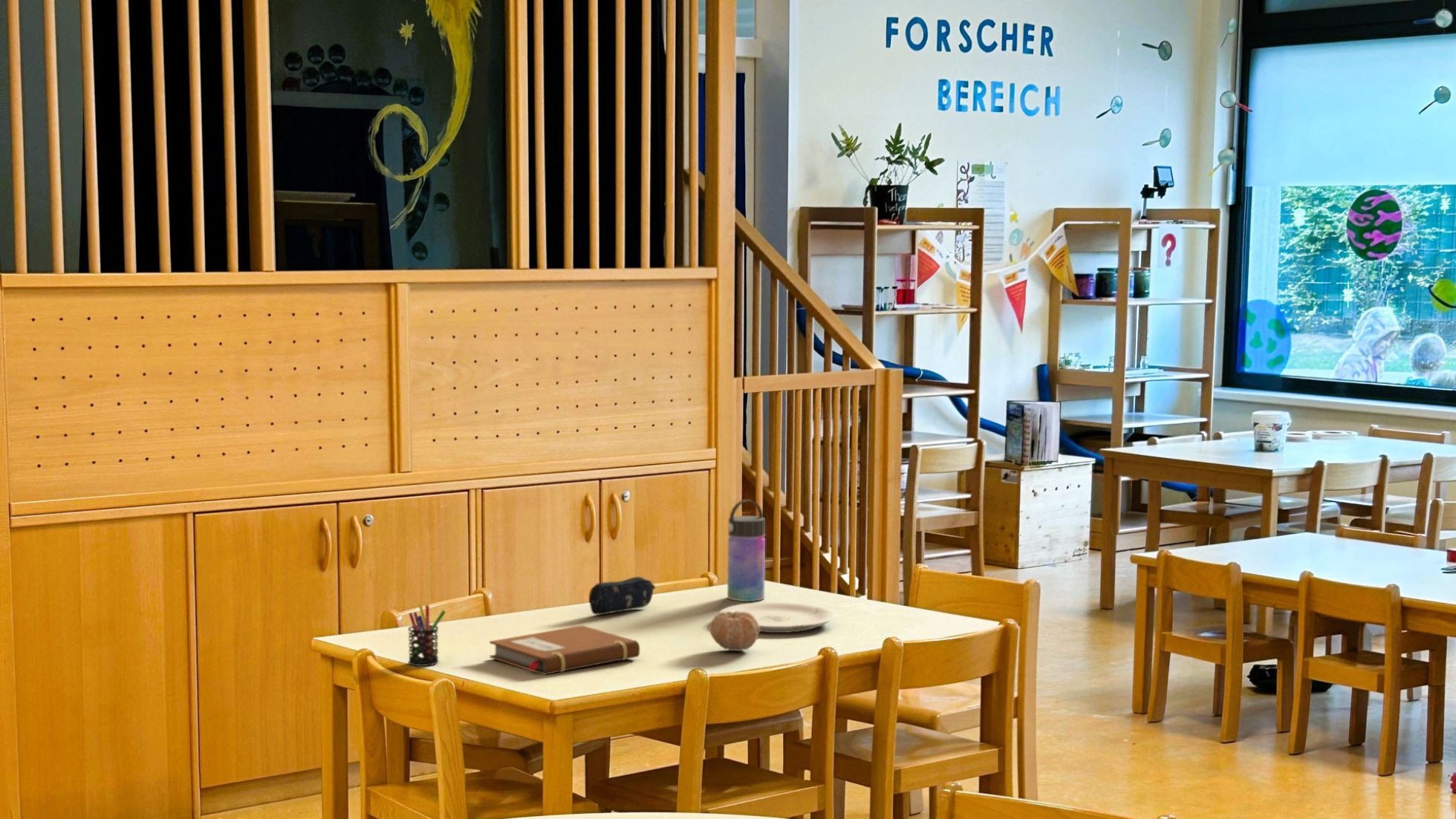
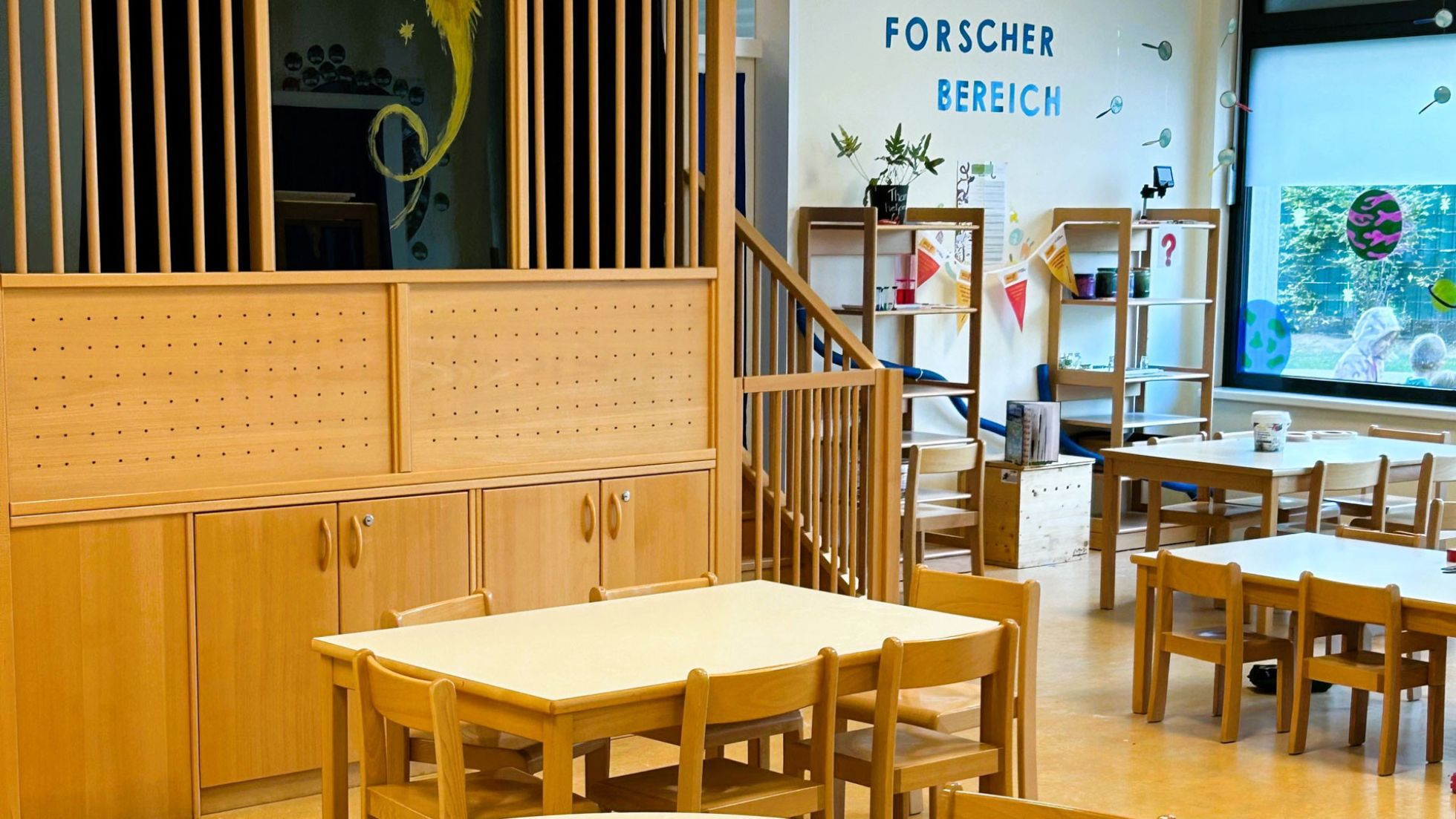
- notebook (562, 650)
- plate (776, 618)
- pen holder (427, 632)
- pencil case (621, 596)
- water bottle (747, 549)
- fruit (734, 631)
